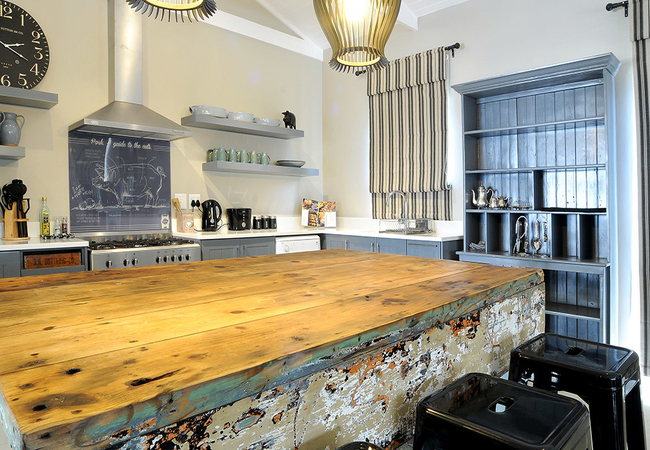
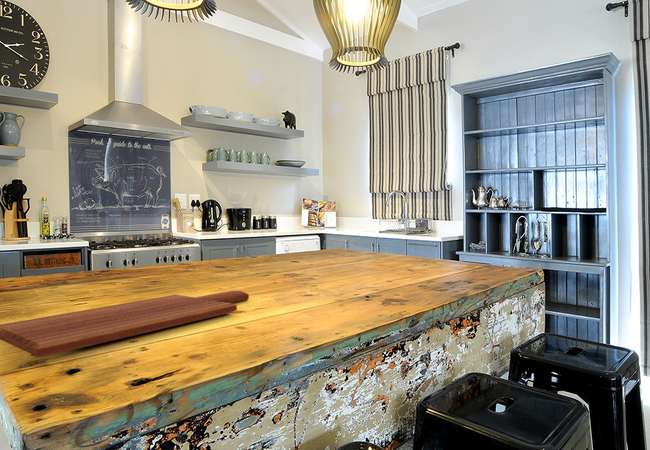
+ cutting board (131, 316)
